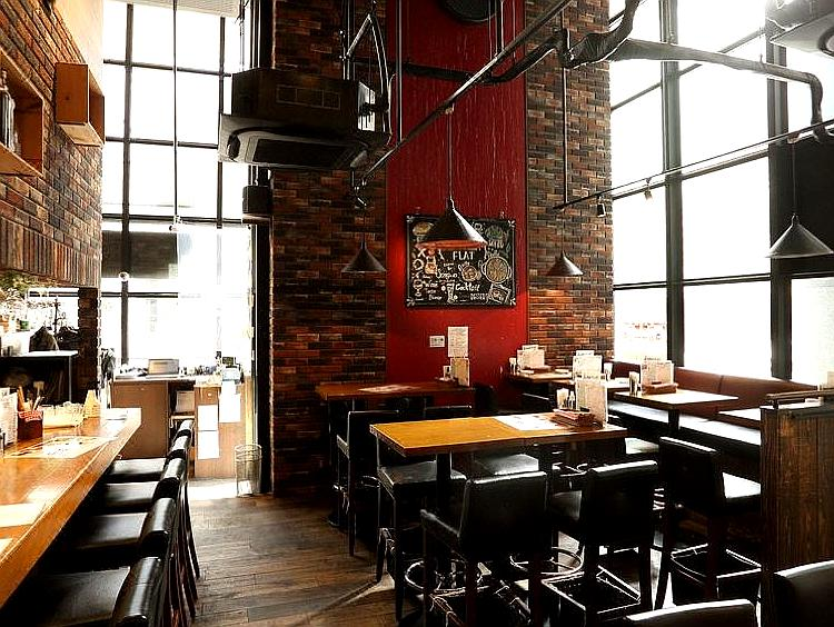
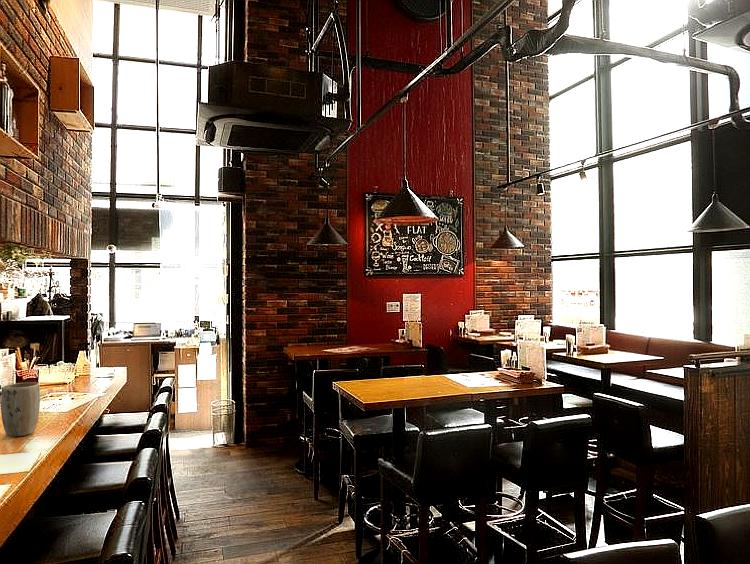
+ plant pot (20, 409)
